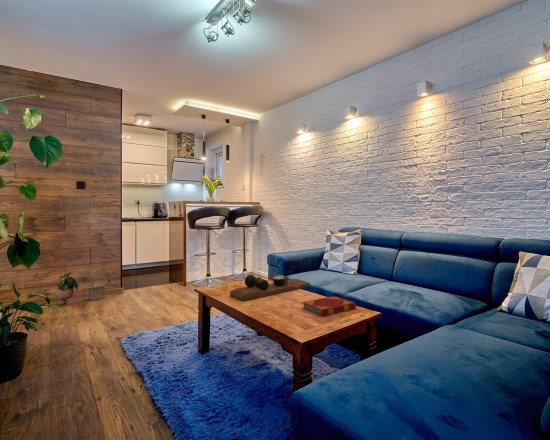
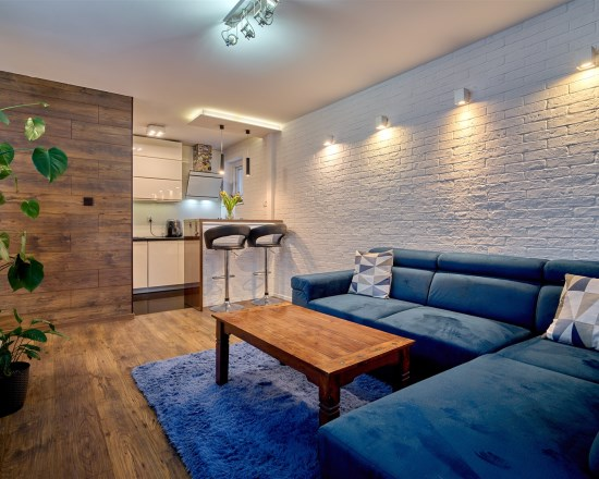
- decorative tray (273, 281)
- basket (96, 287)
- potted plant (67, 287)
- hardback book (328, 305)
